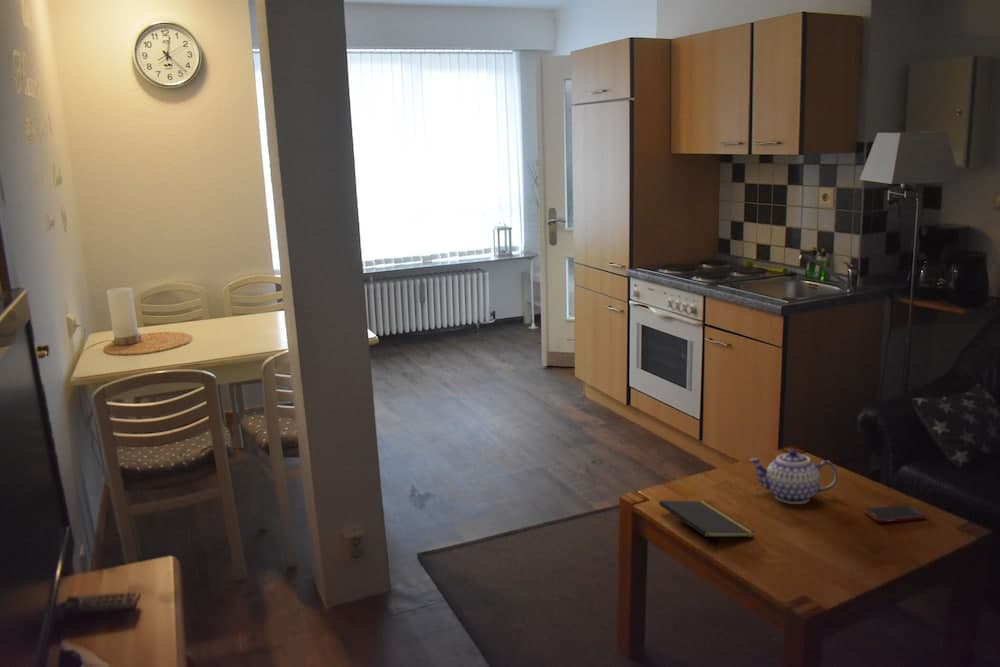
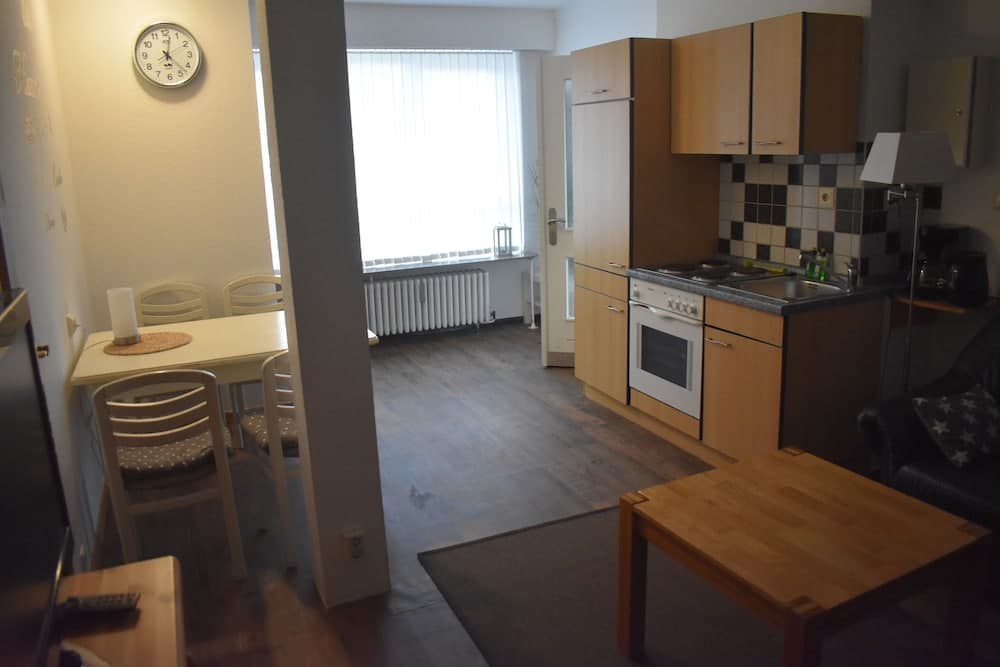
- notepad (705, 518)
- cell phone (894, 513)
- teapot (792, 473)
